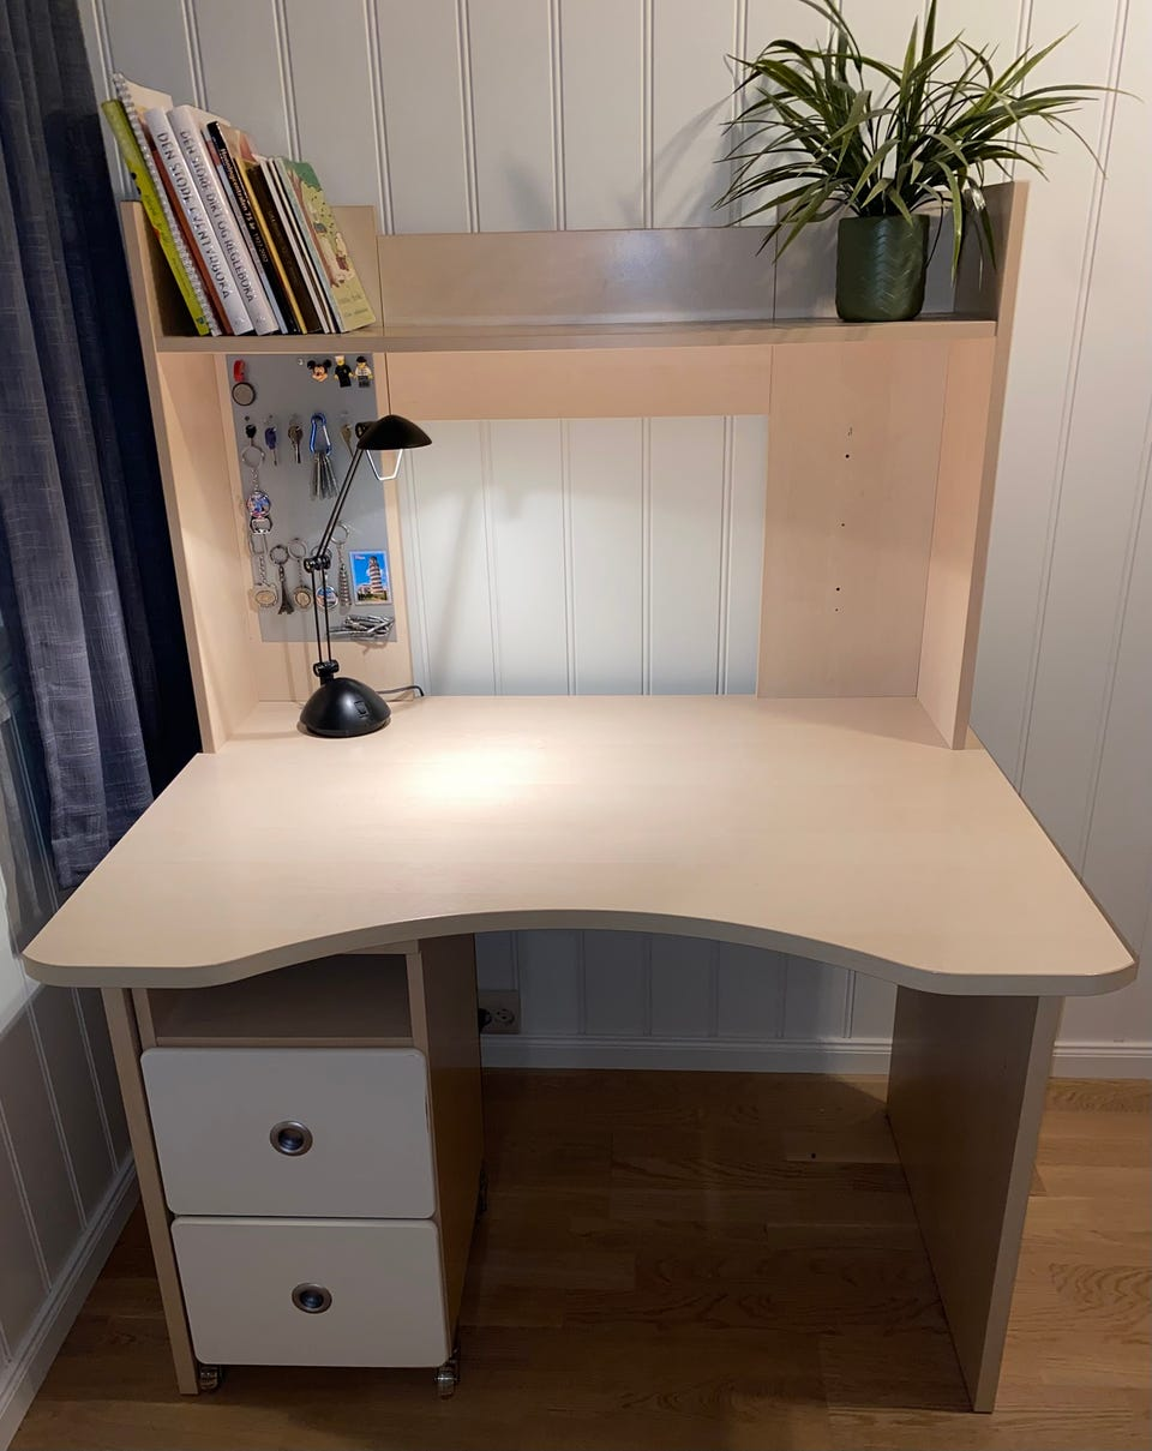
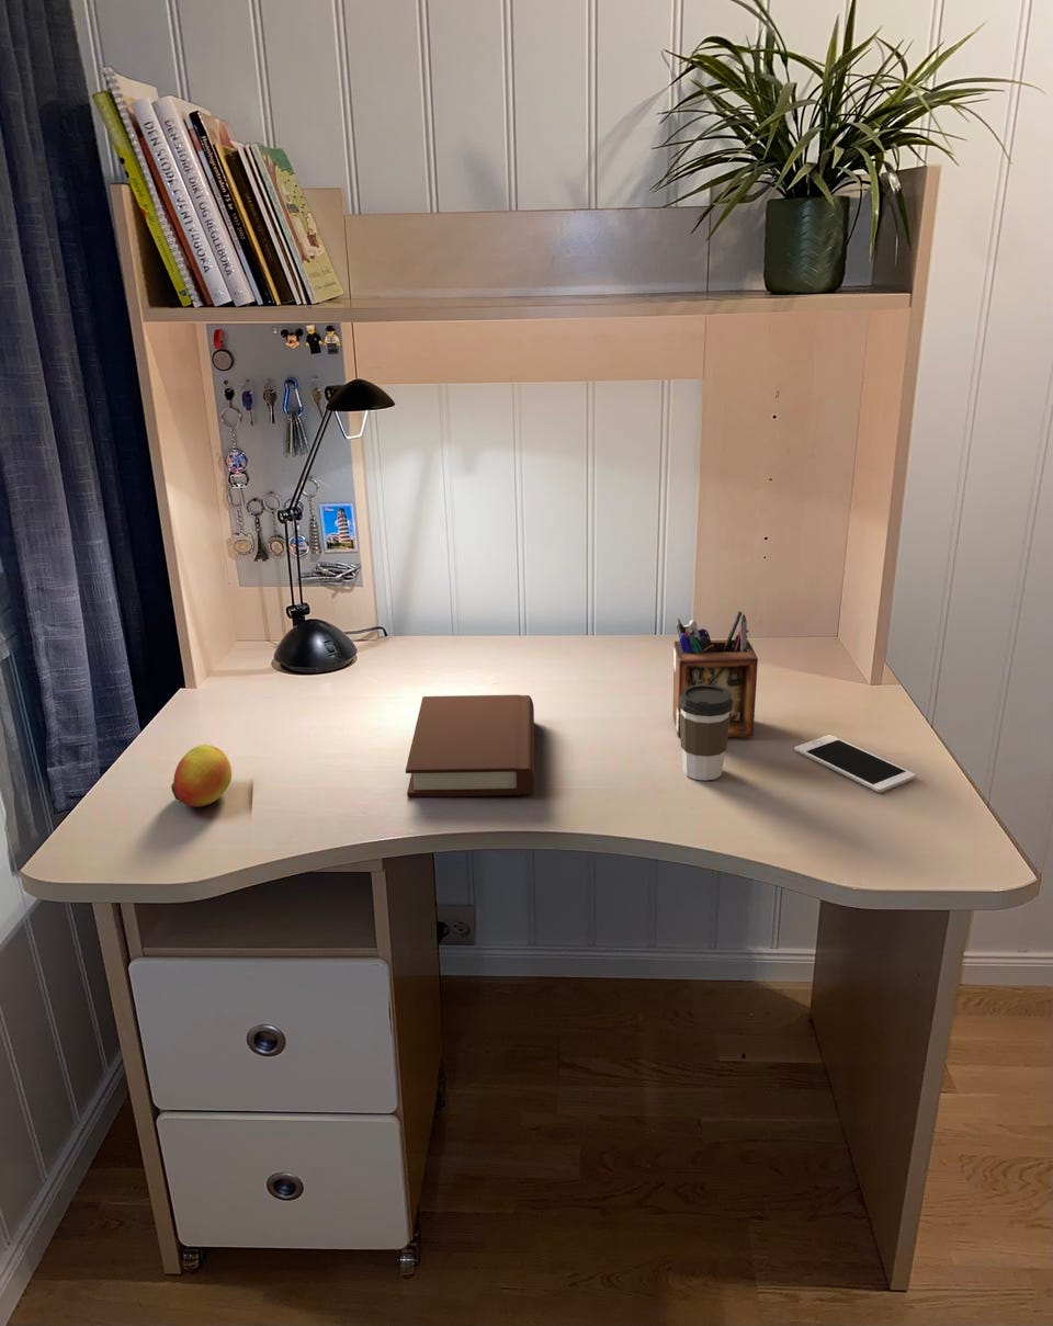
+ desk organizer (713, 673)
+ fruit (202, 774)
+ coffee cup (704, 733)
+ cell phone (852, 761)
+ book (474, 741)
